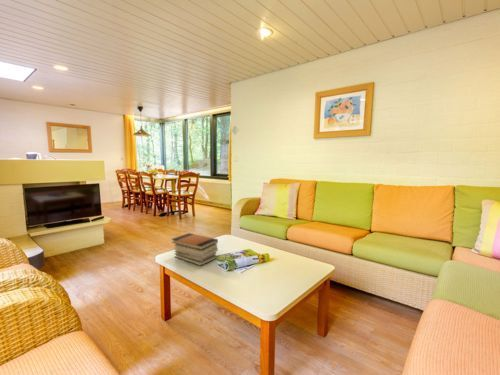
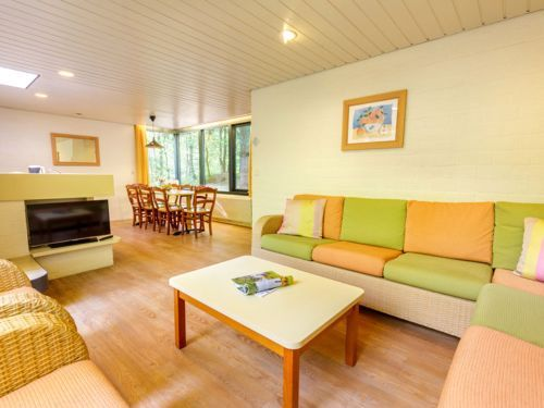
- book stack (195, 248)
